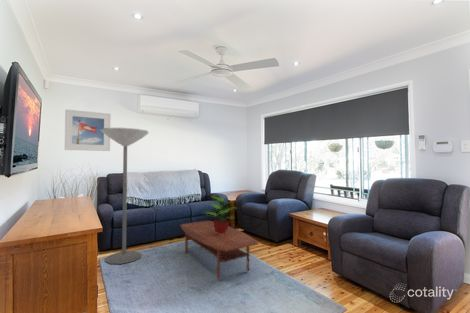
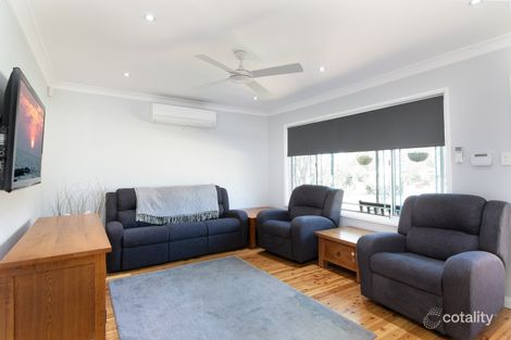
- potted plant (220, 212)
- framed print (88, 131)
- coffee table (214, 246)
- floor lamp (124, 193)
